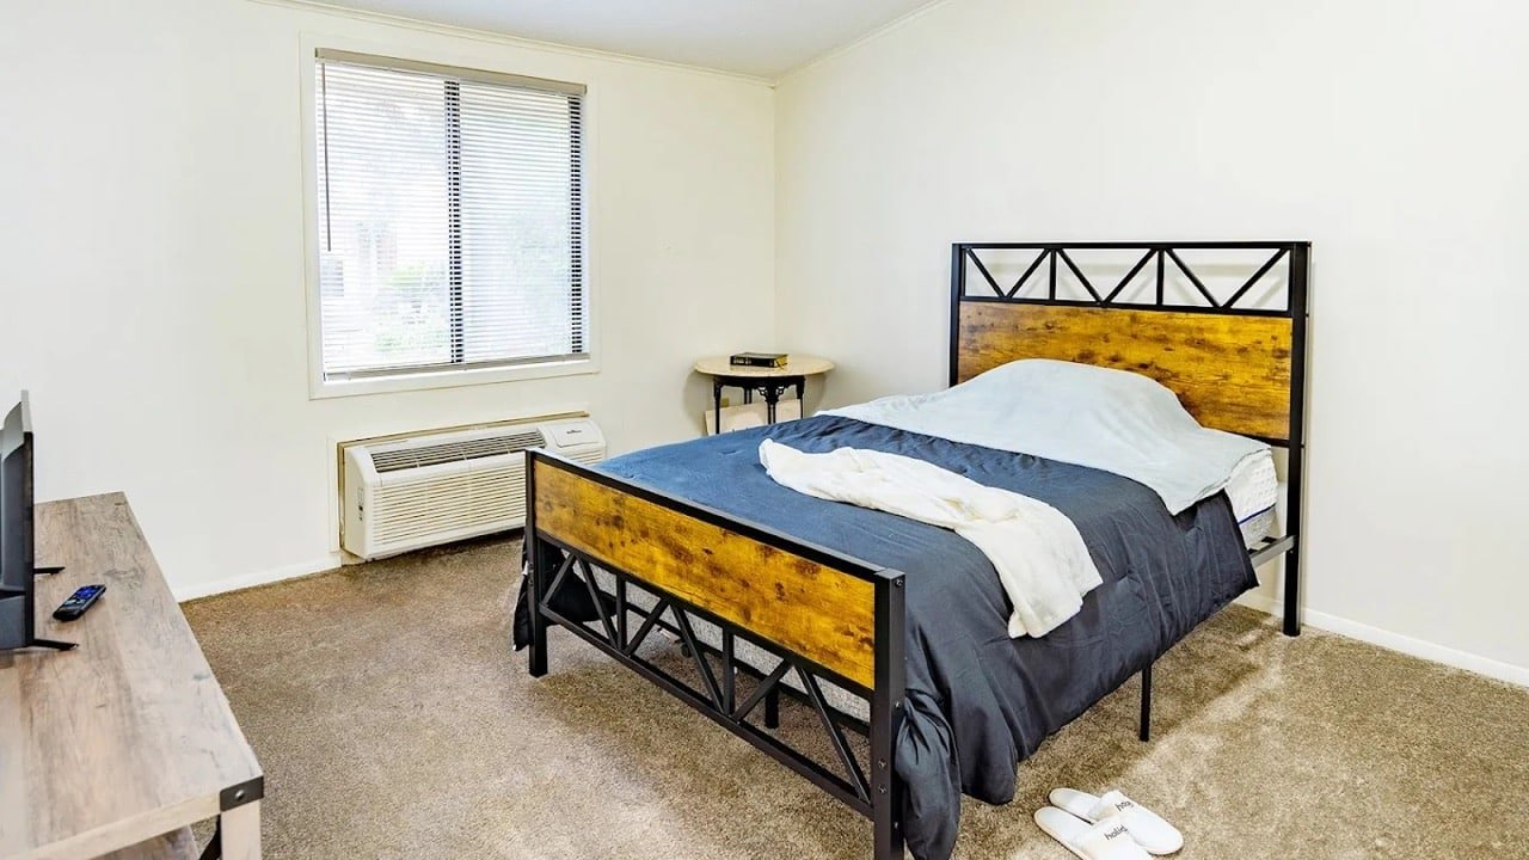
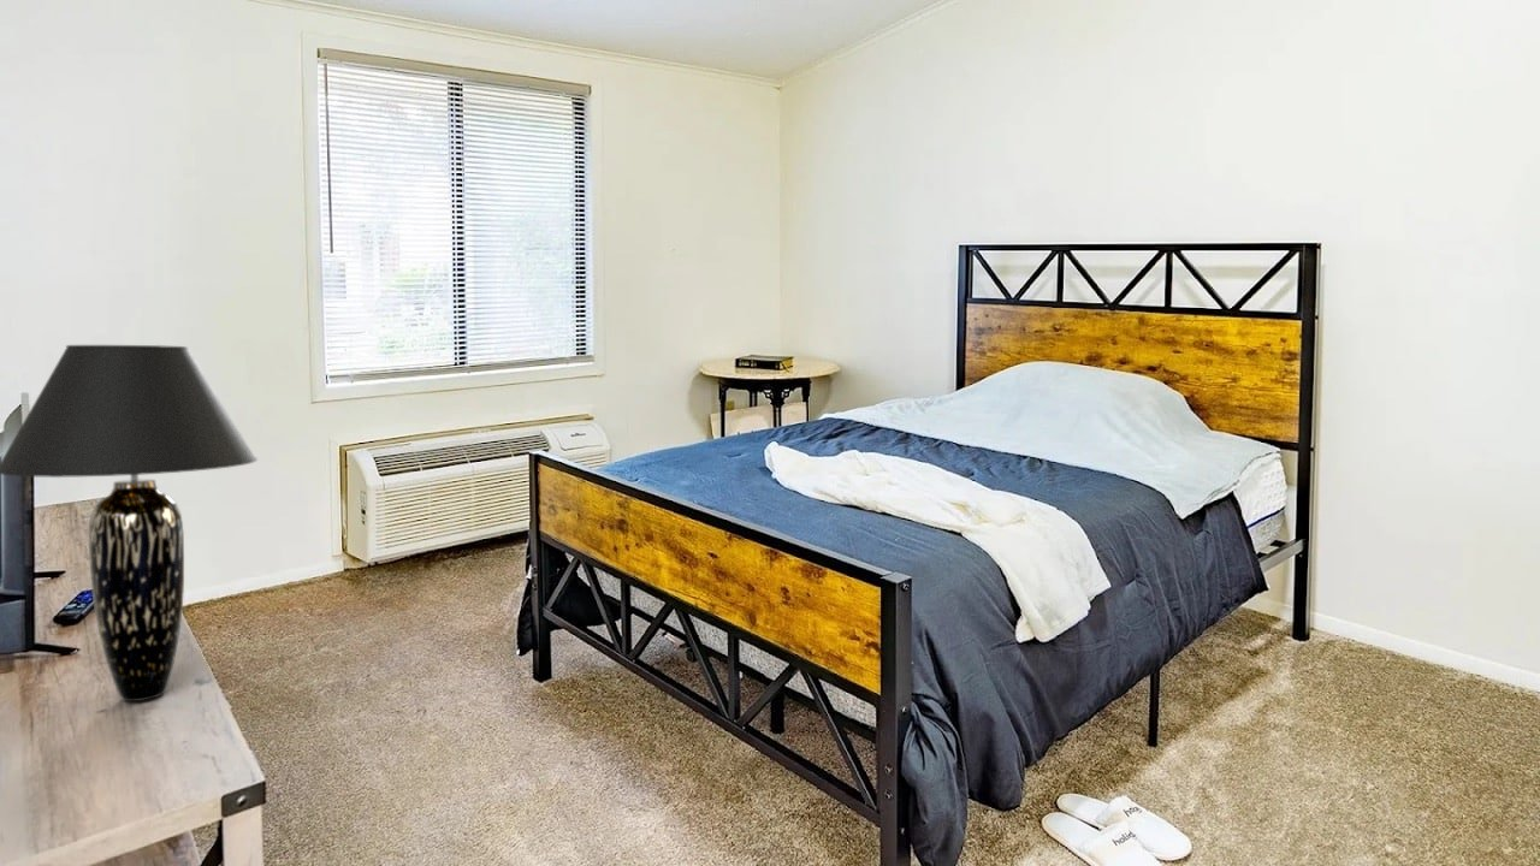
+ table lamp (136, 522)
